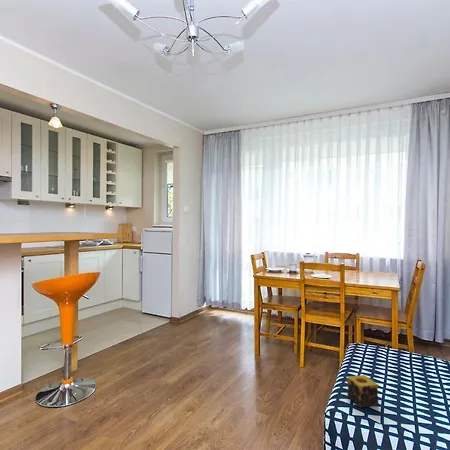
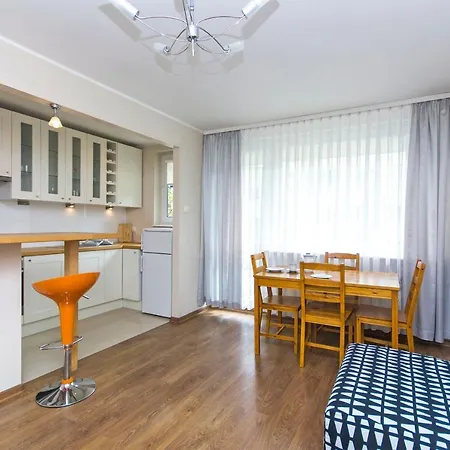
- candle (362, 390)
